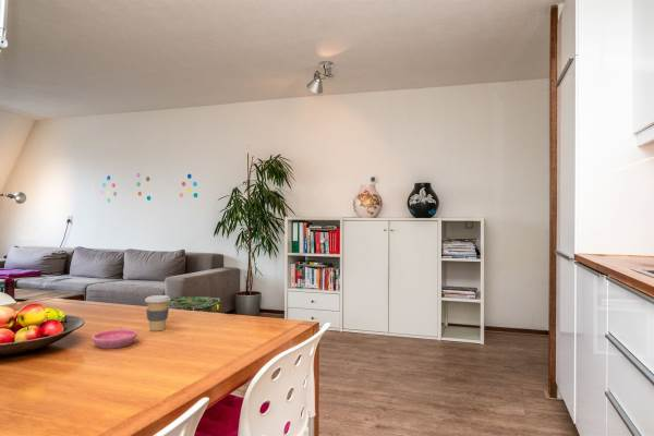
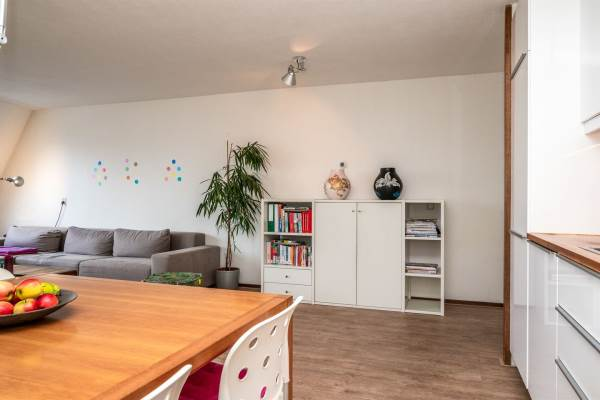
- coffee cup (157, 313)
- saucer (114, 339)
